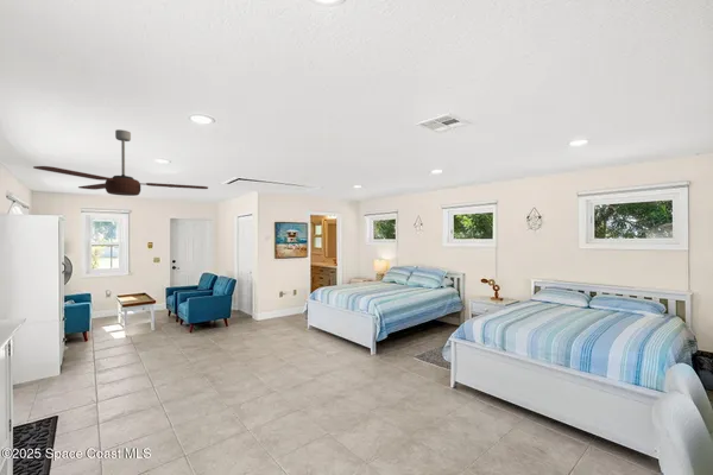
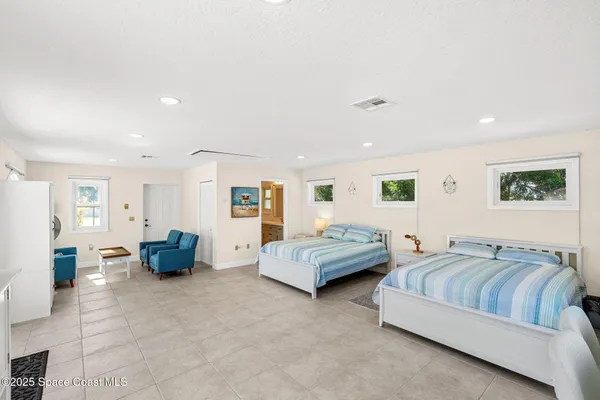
- ceiling fan (124, 165)
